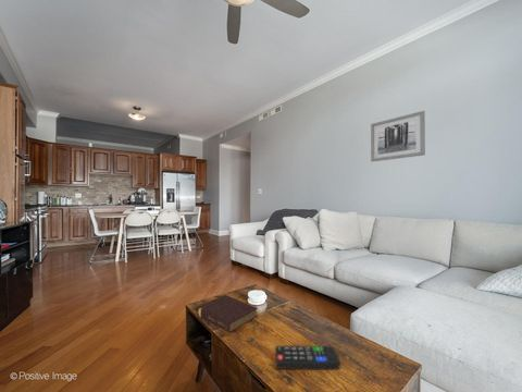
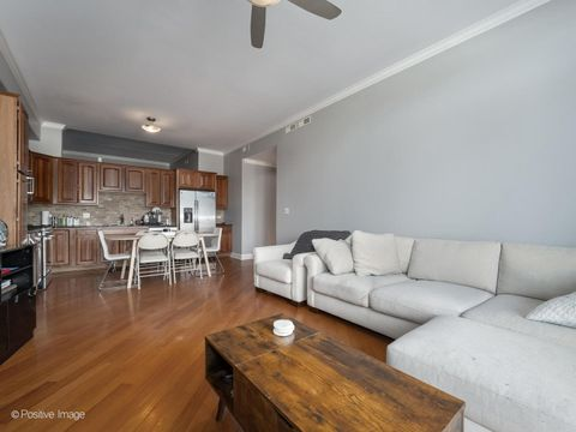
- remote control (306, 356)
- wall art (395, 138)
- book (226, 311)
